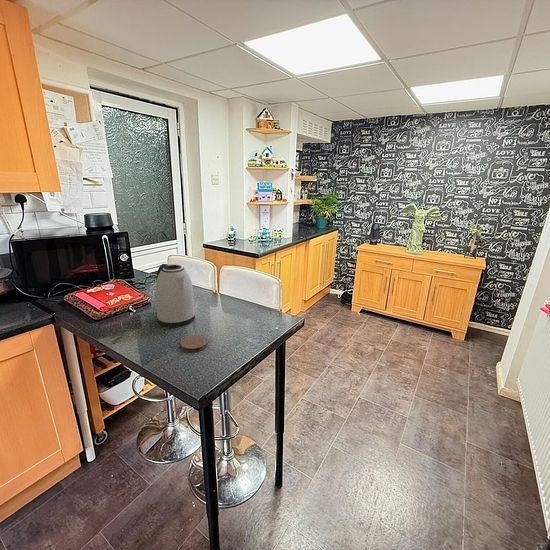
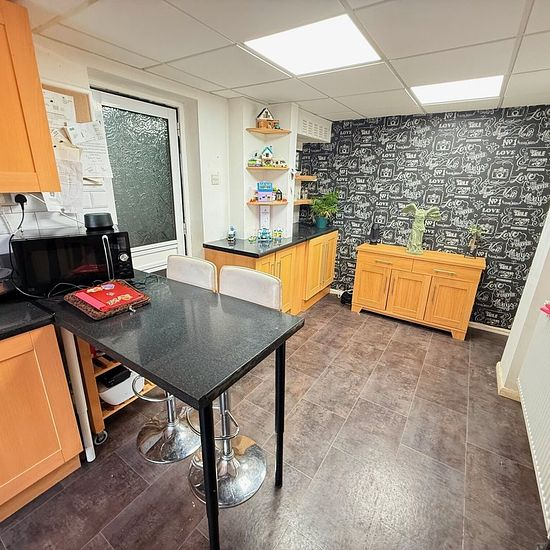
- coaster (194, 343)
- kettle (171, 291)
